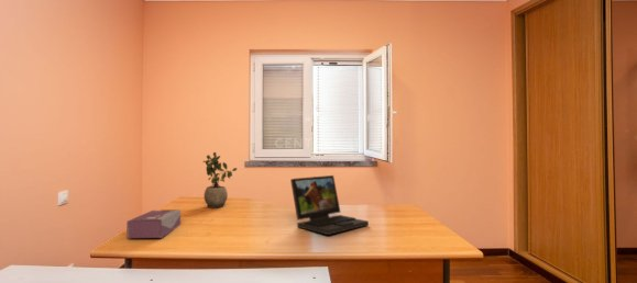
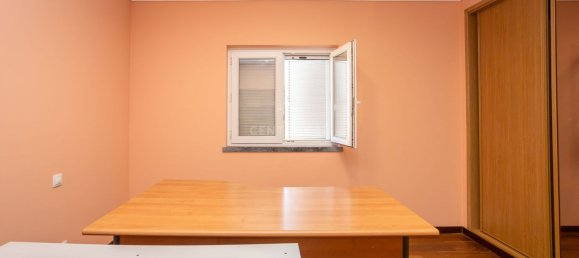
- potted plant (219, 180)
- laptop (329, 201)
- tissue box (155, 223)
